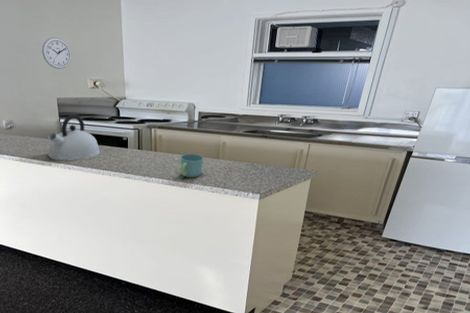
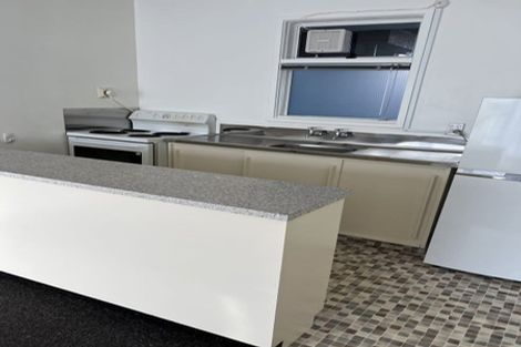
- kettle (71, 135)
- mug (189, 166)
- wall clock (57, 53)
